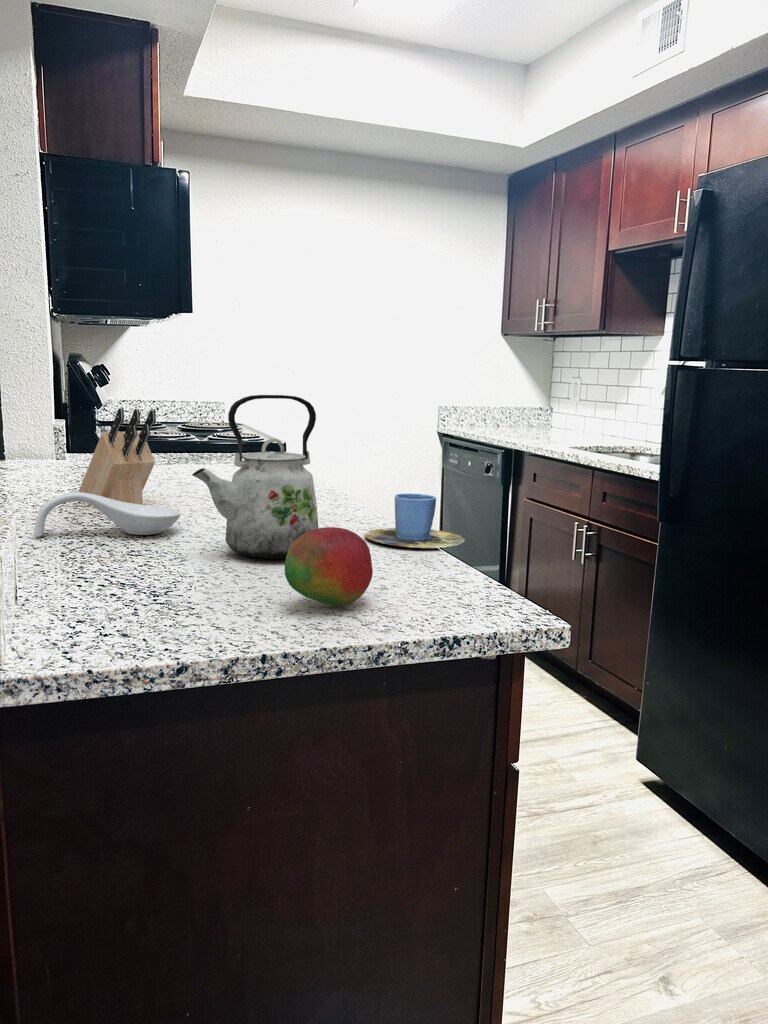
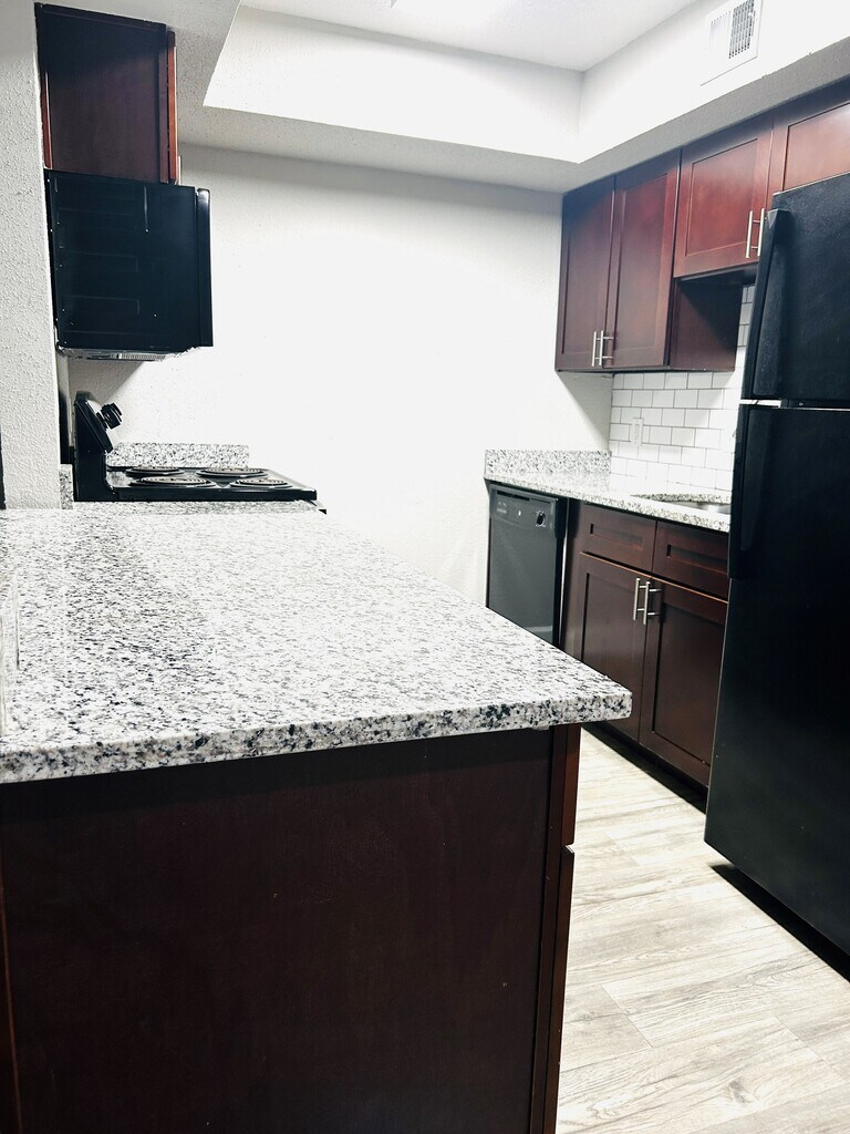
- fruit (328, 566)
- knife block (117, 455)
- spoon rest (109, 512)
- cup (415, 517)
- kettle (256, 476)
